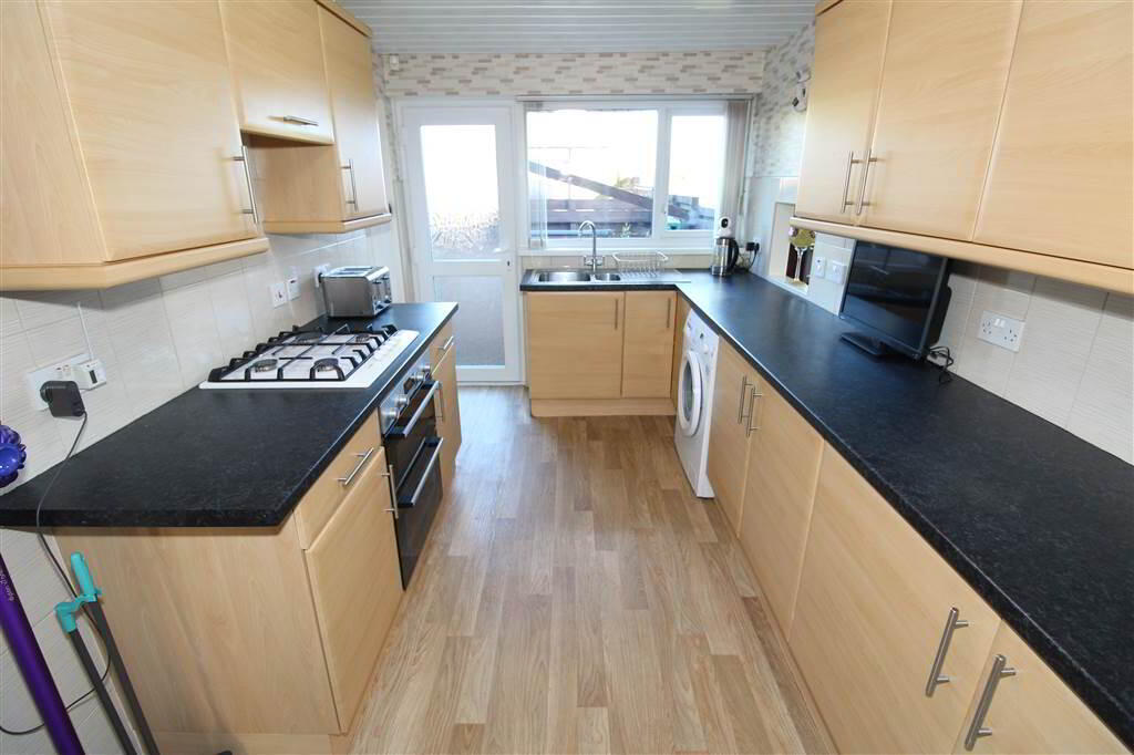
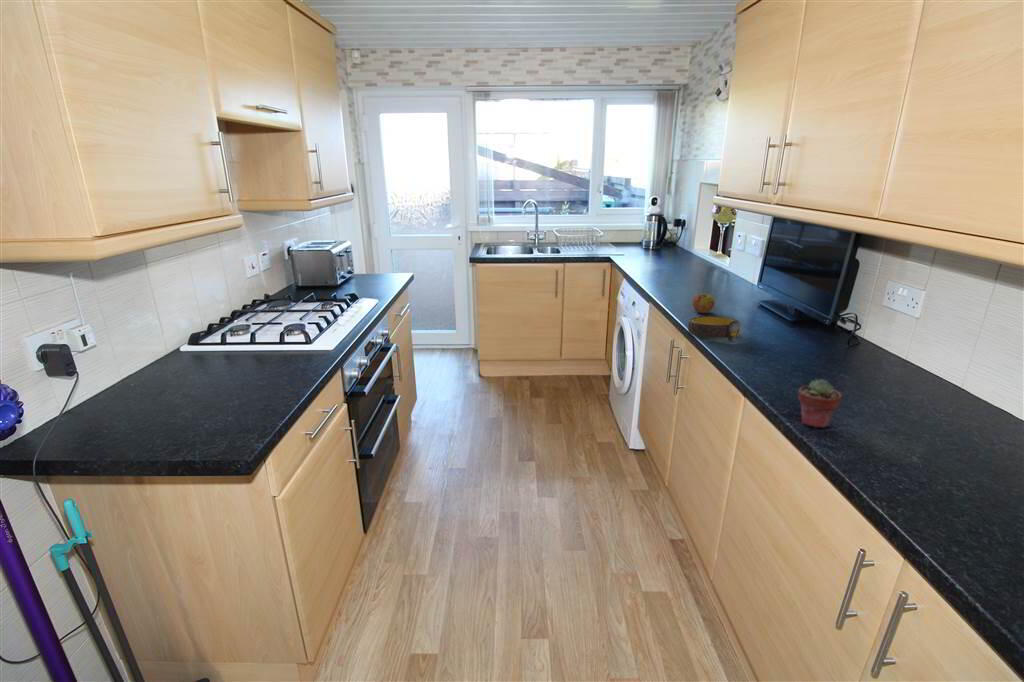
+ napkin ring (714, 325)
+ potted succulent (818, 401)
+ apple (703, 303)
